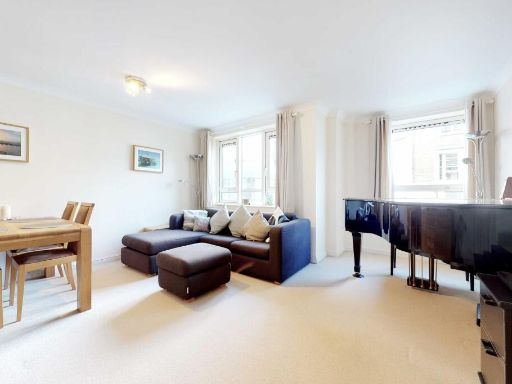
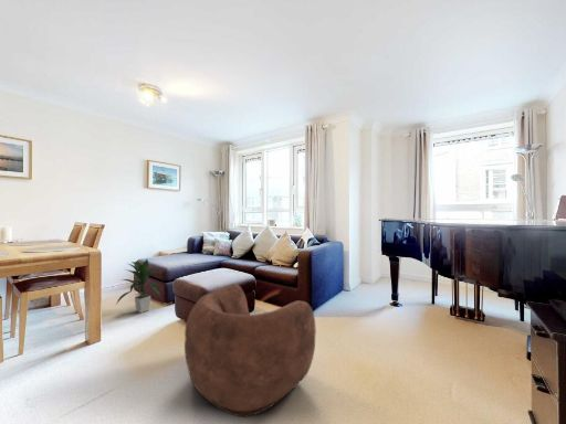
+ armchair (241, 340)
+ indoor plant (139, 284)
